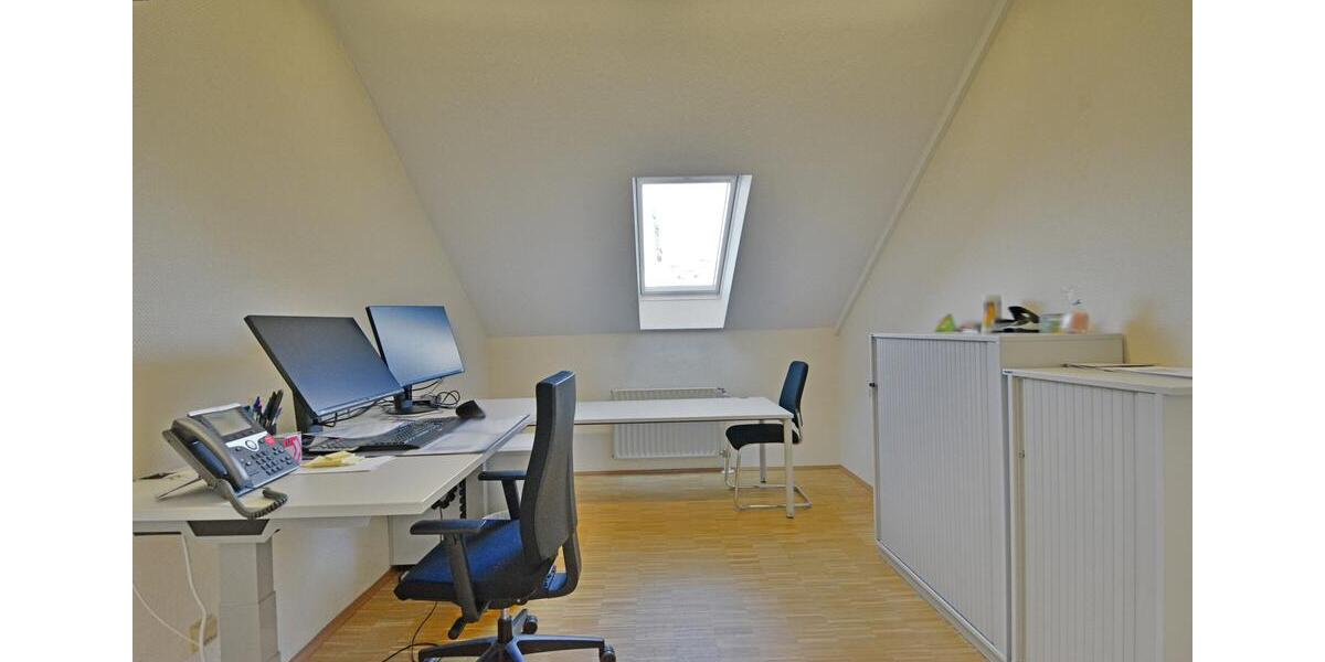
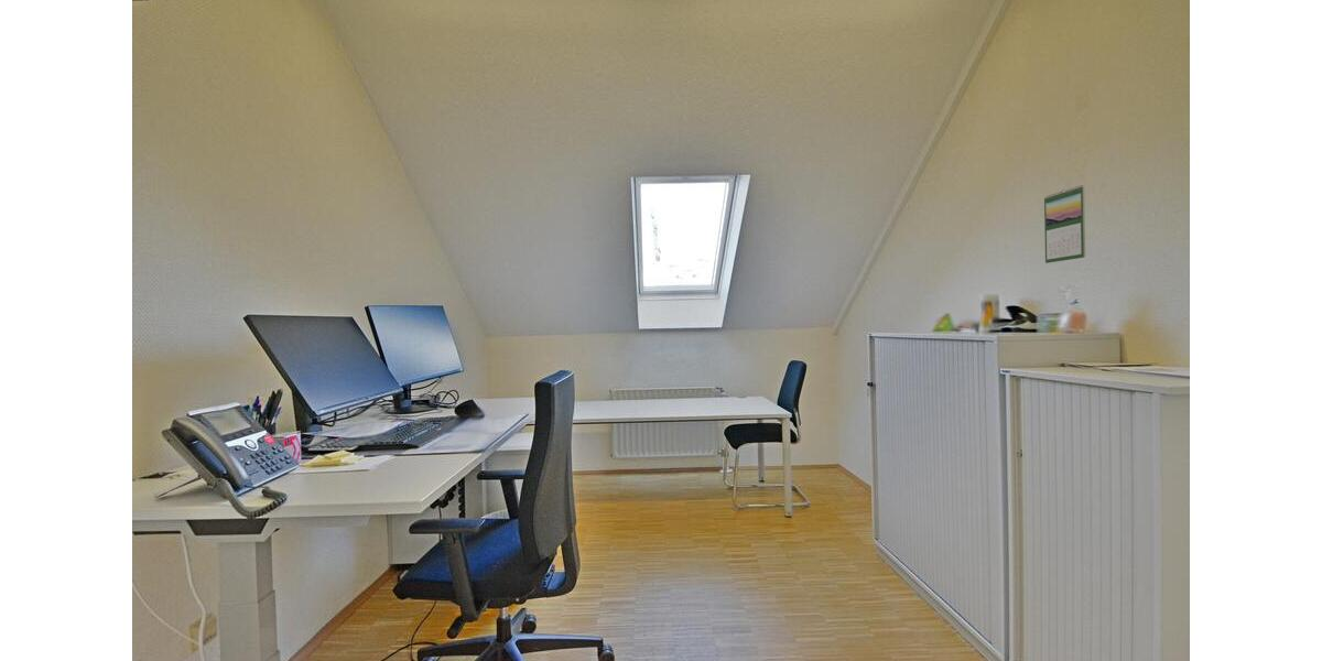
+ calendar (1063, 225)
